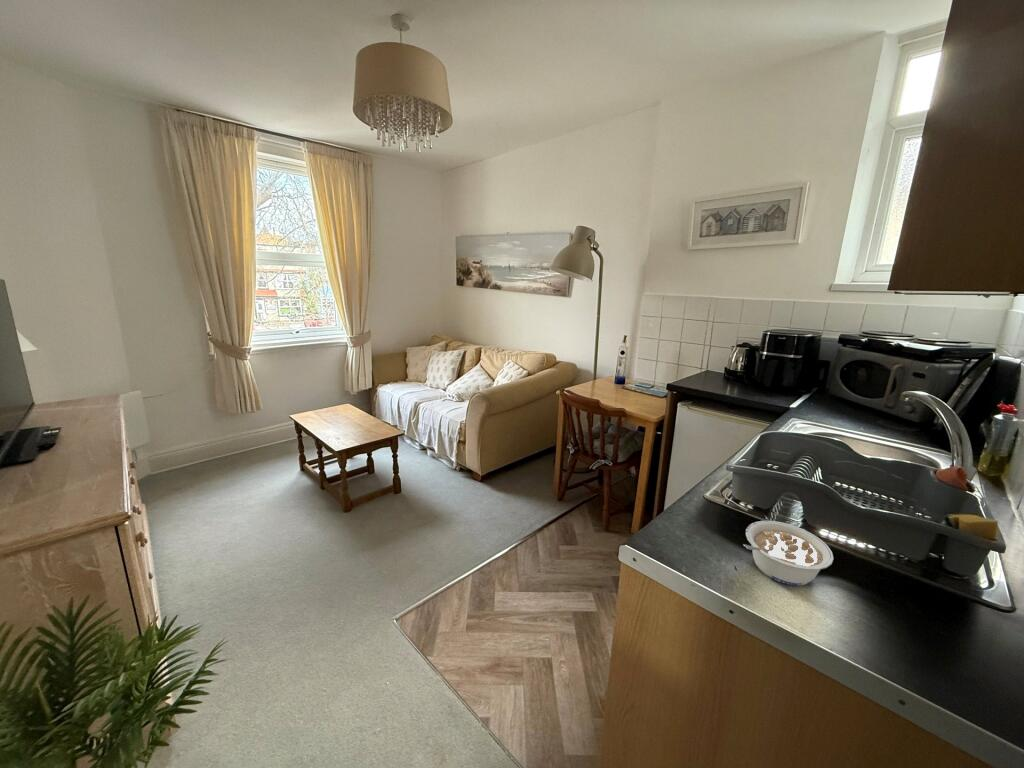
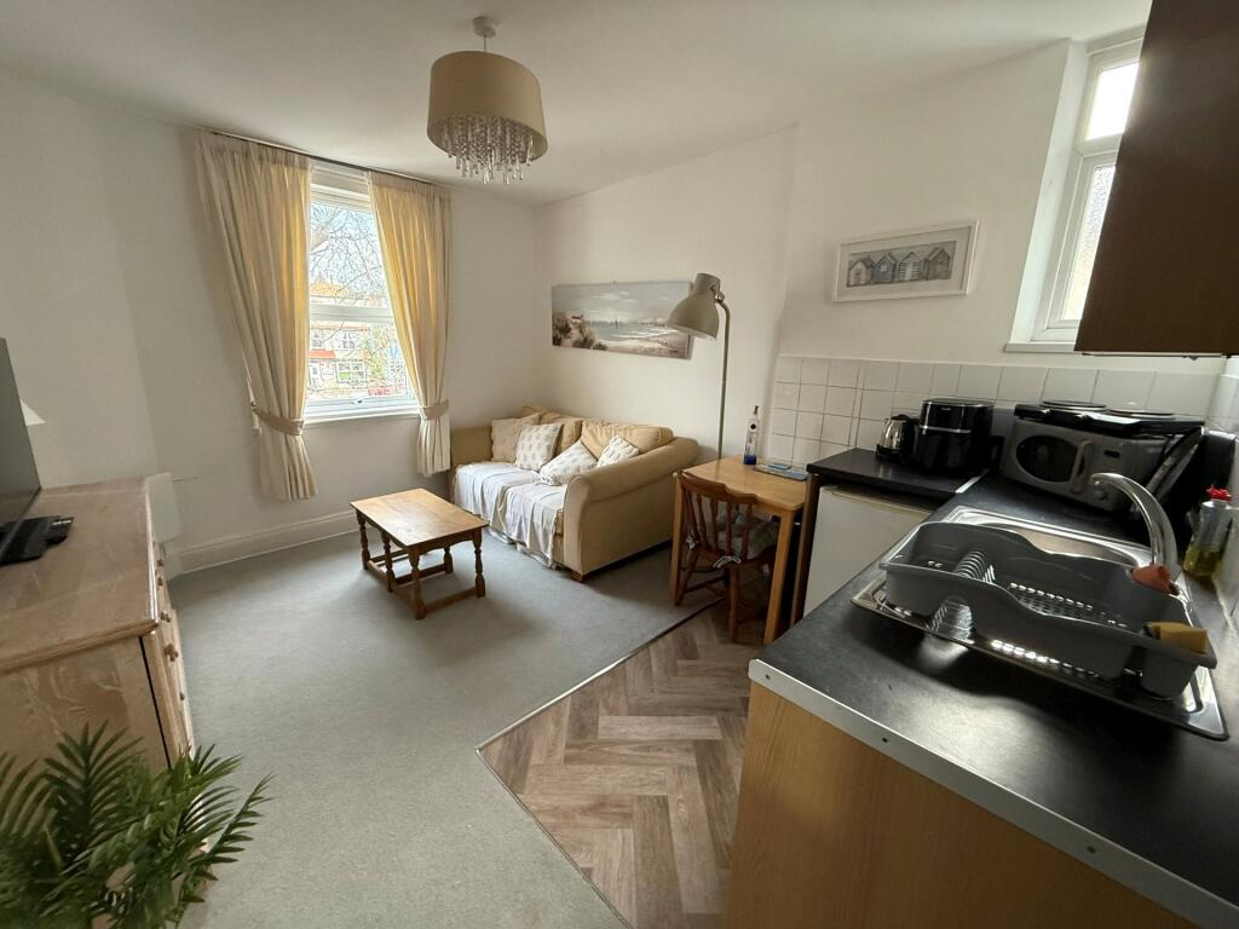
- legume (785, 554)
